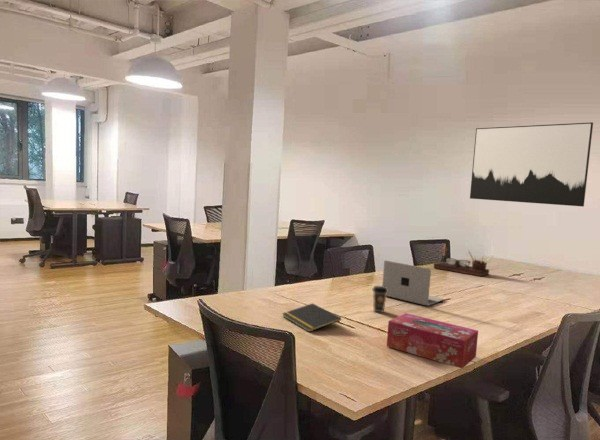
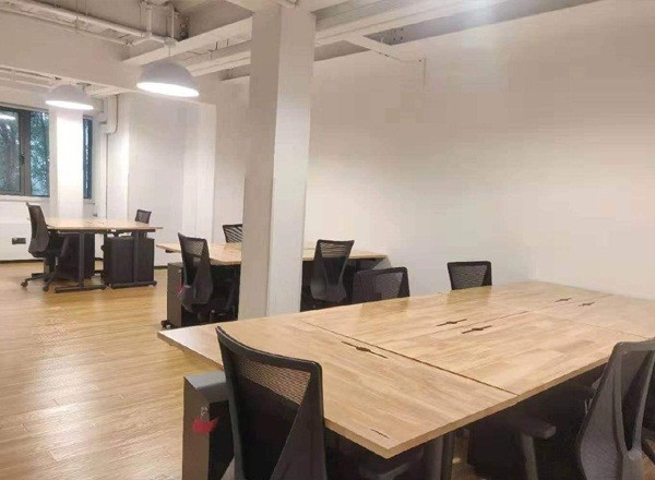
- notepad (310, 316)
- wall art (525, 164)
- coffee cup (379, 299)
- tissue box (431, 338)
- laptop (413, 280)
- desk organizer (463, 260)
